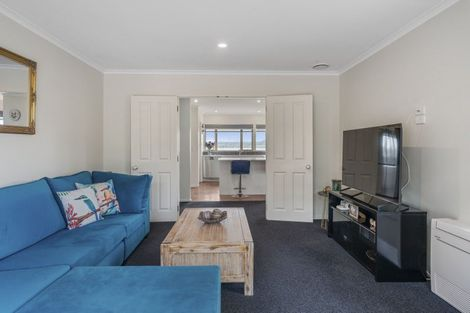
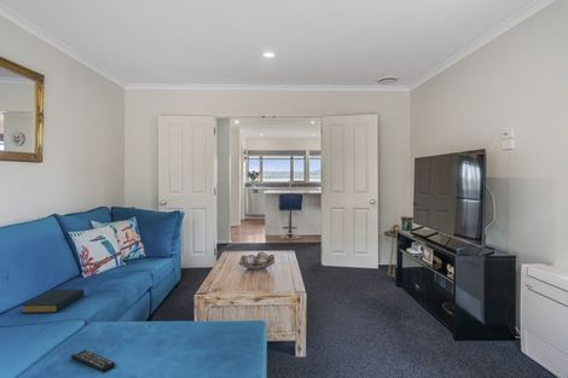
+ hardback book (54, 300)
+ remote control (92, 360)
